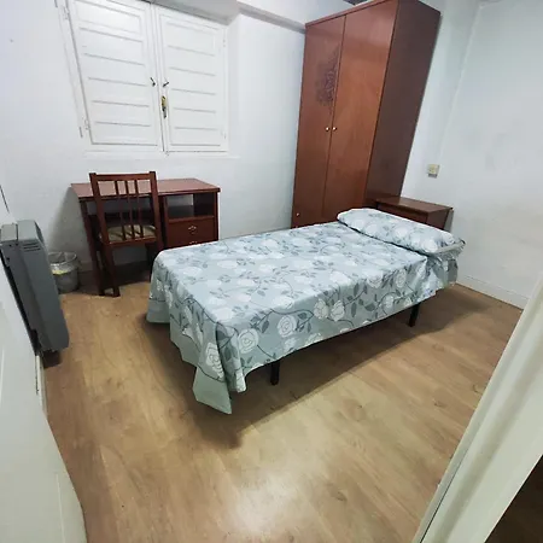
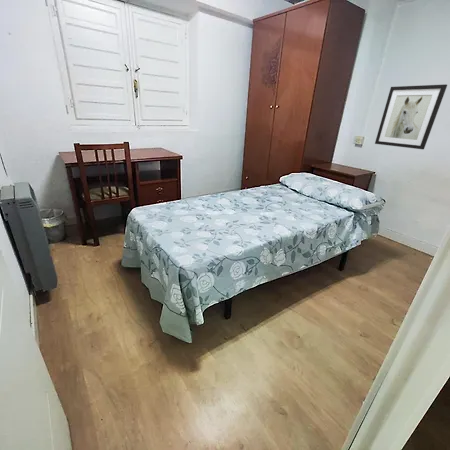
+ wall art (407, 117)
